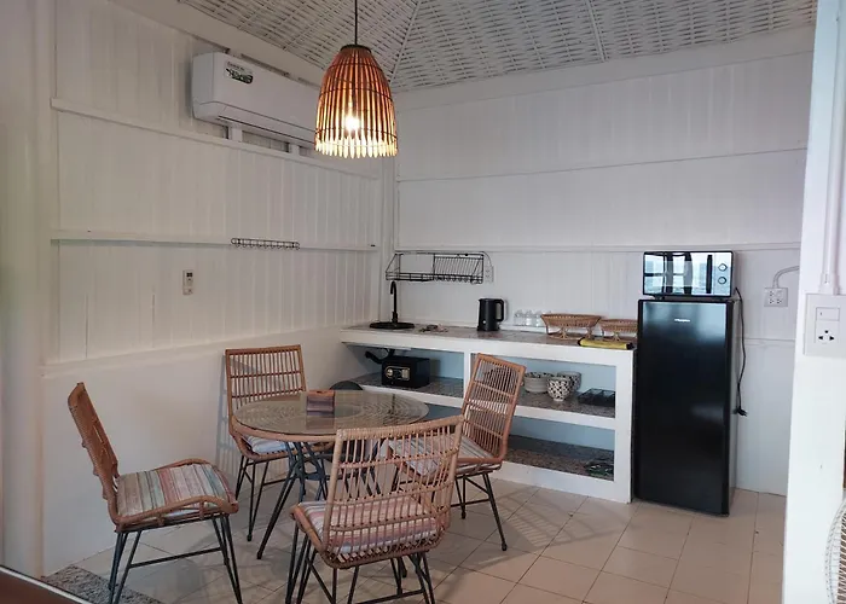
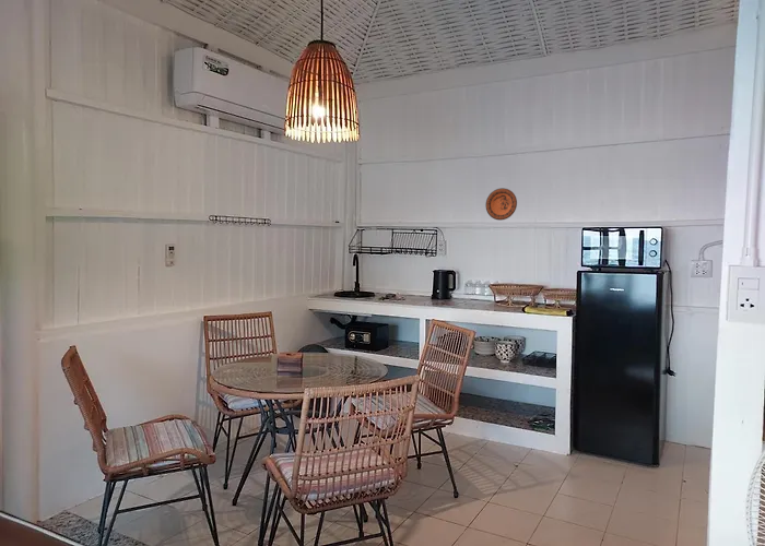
+ decorative plate (501, 204)
